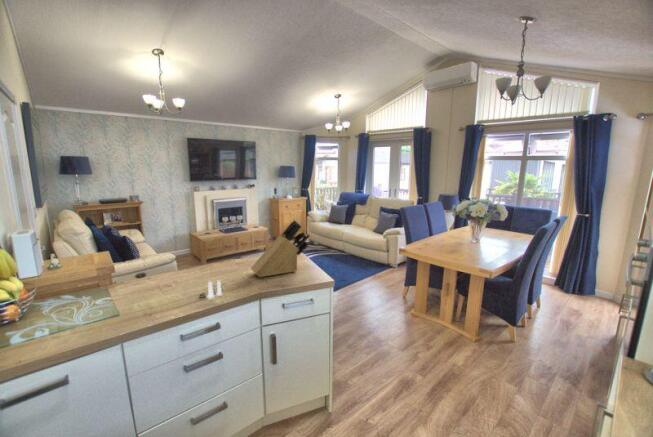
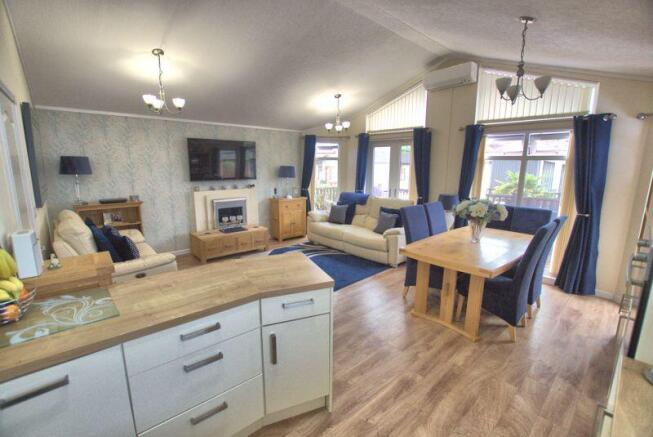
- knife block (281, 246)
- salt and pepper shaker set (211, 287)
